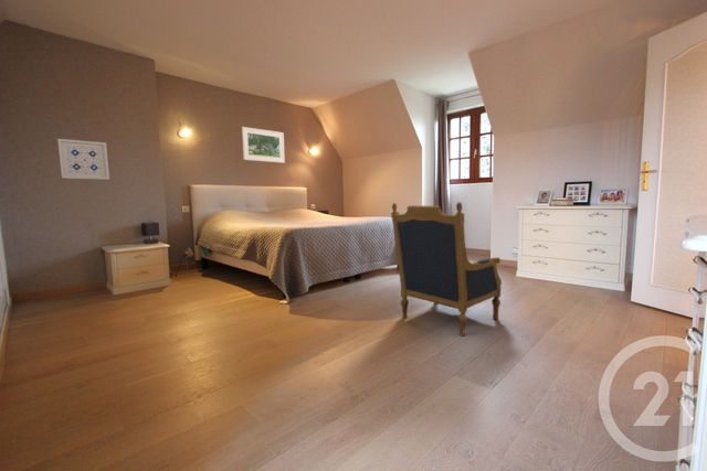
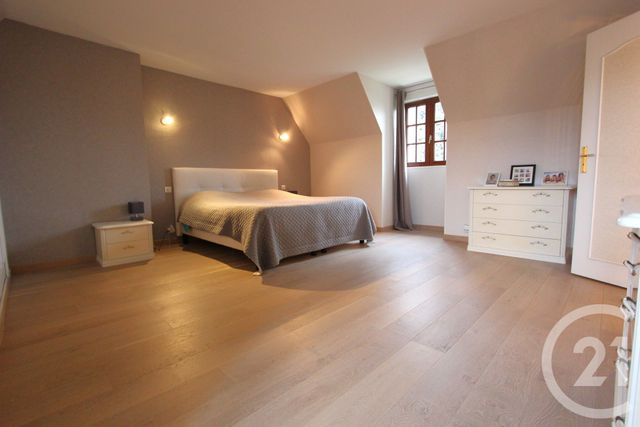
- armchair (446, 255)
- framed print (264, 146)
- wall art (84, 160)
